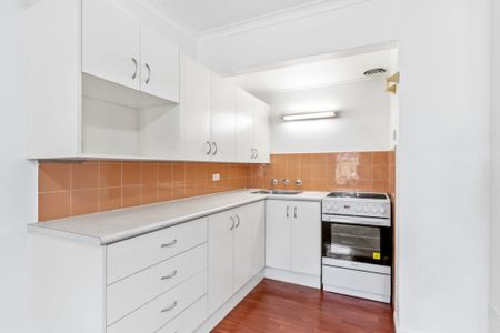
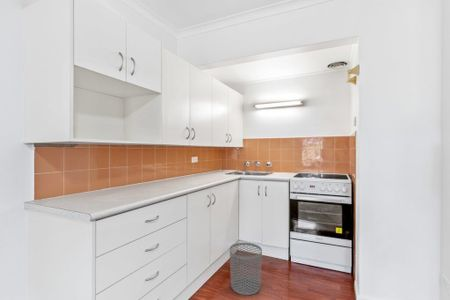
+ waste bin (245, 267)
